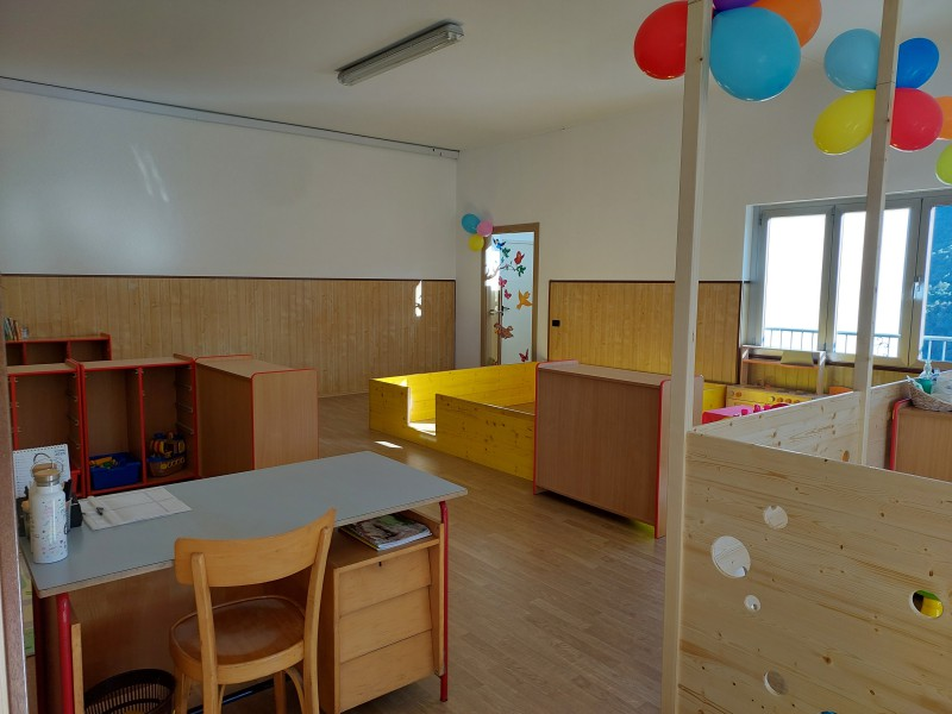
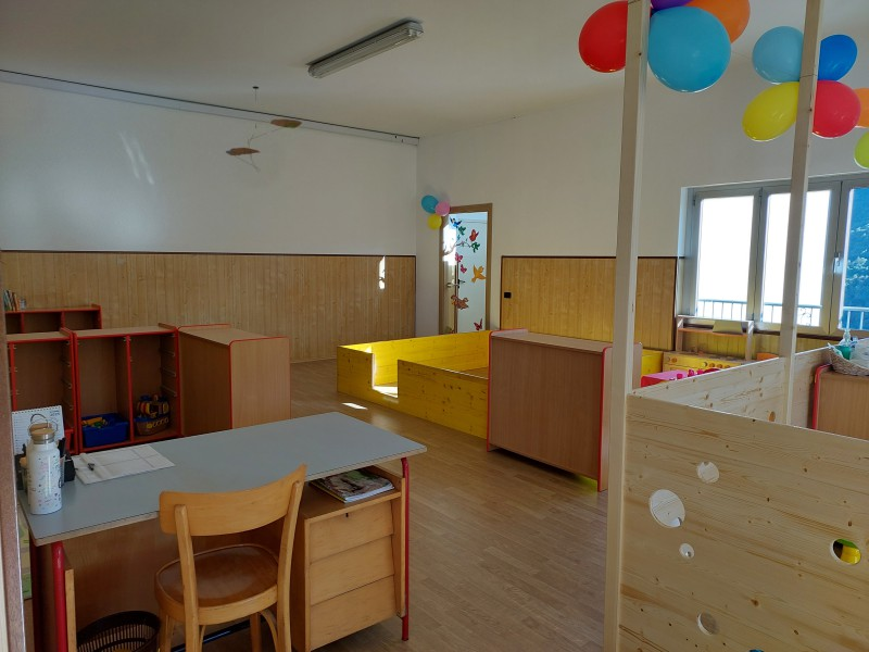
+ ceiling mobile (264, 134)
